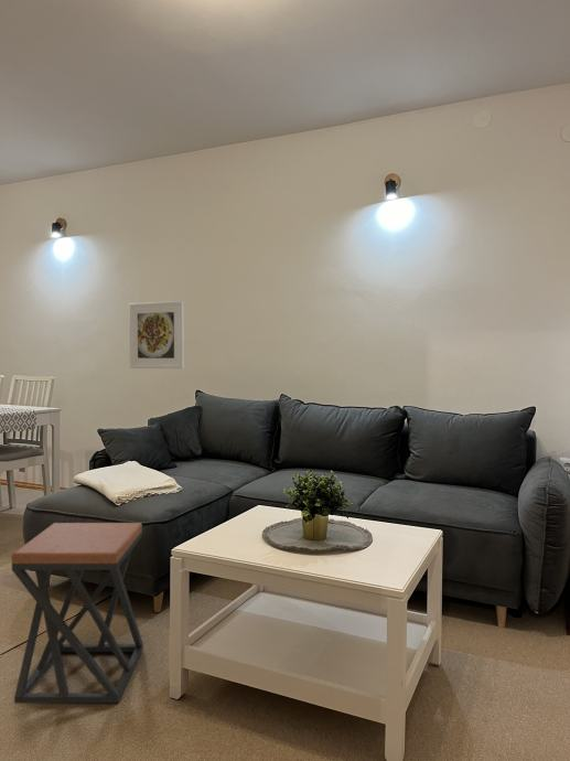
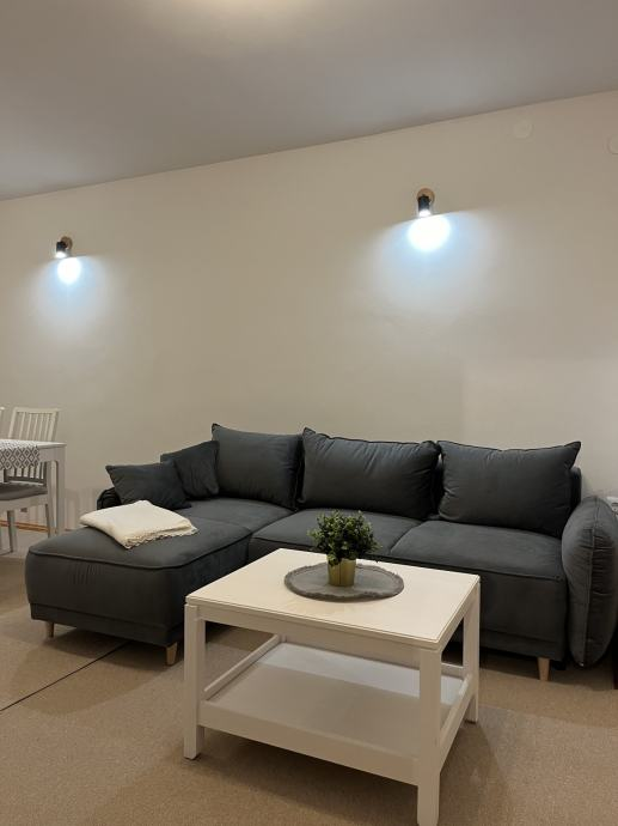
- stool (84, 605)
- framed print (155, 335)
